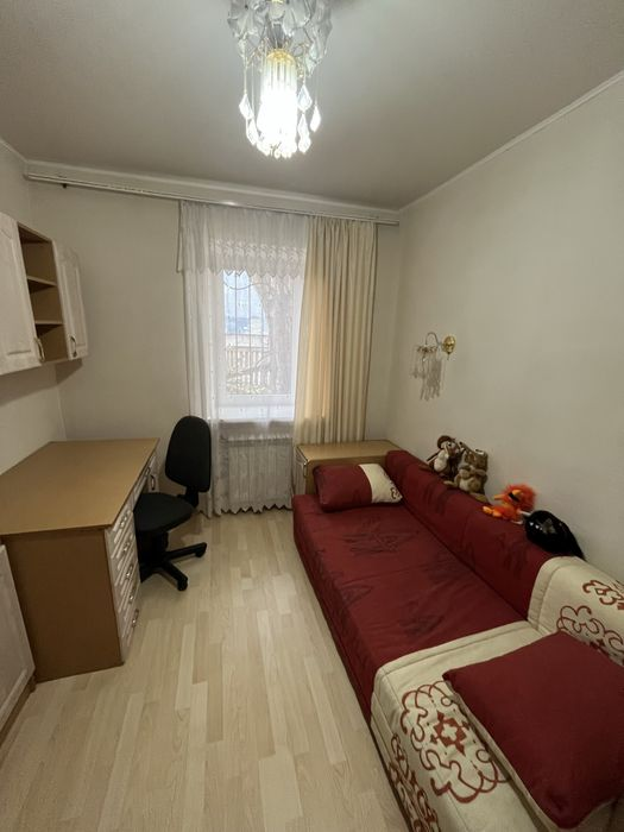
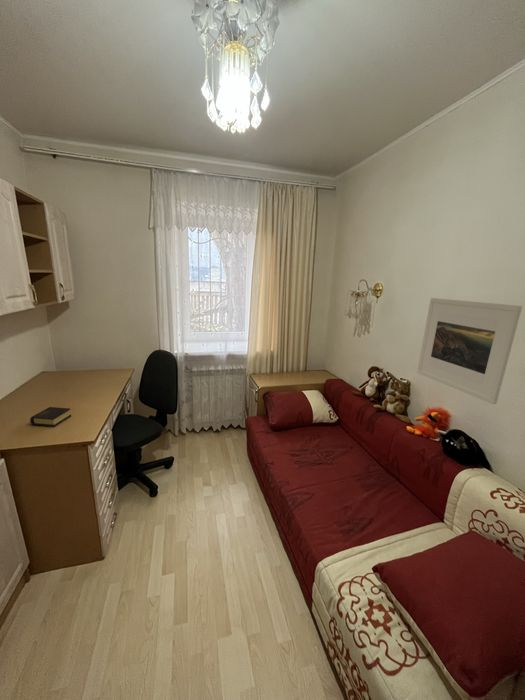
+ book (50, 416)
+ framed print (460, 345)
